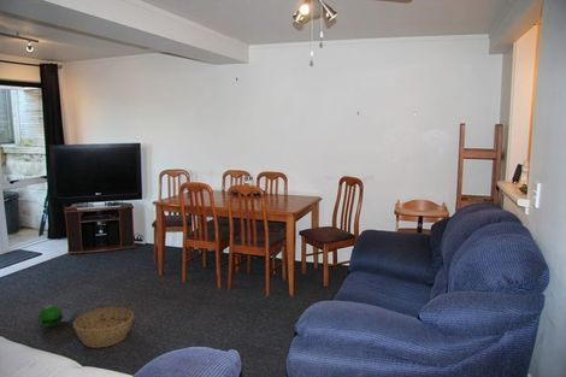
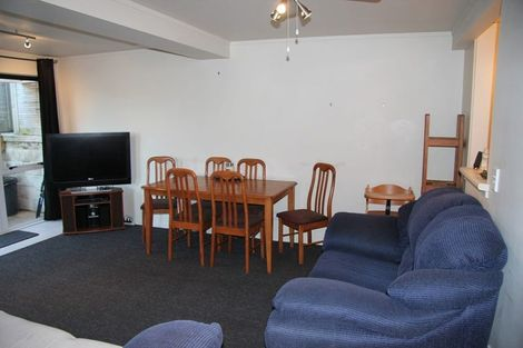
- basket (105, 328)
- ball (55, 314)
